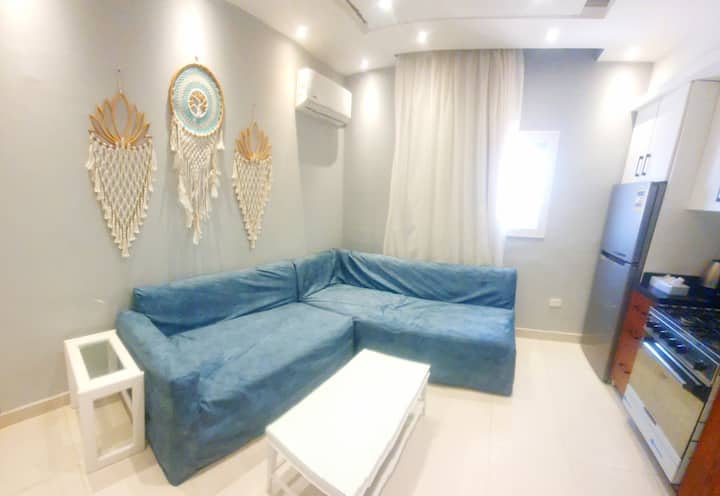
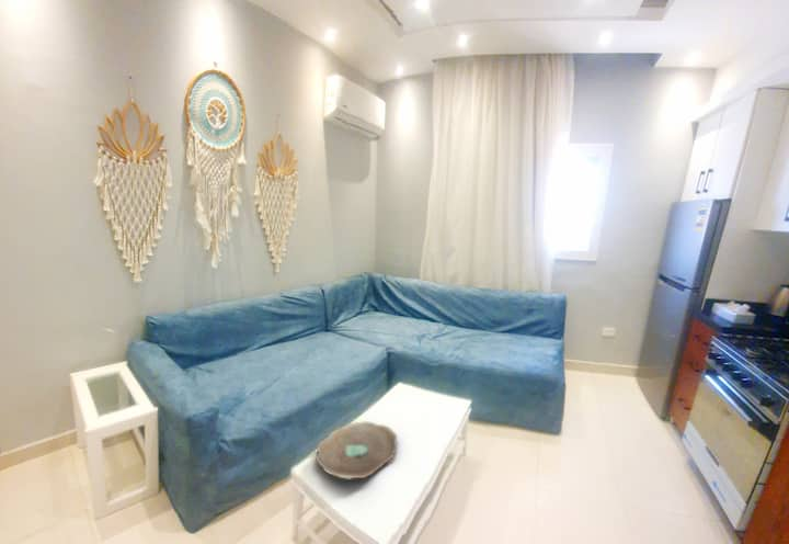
+ decorative bowl (356, 445)
